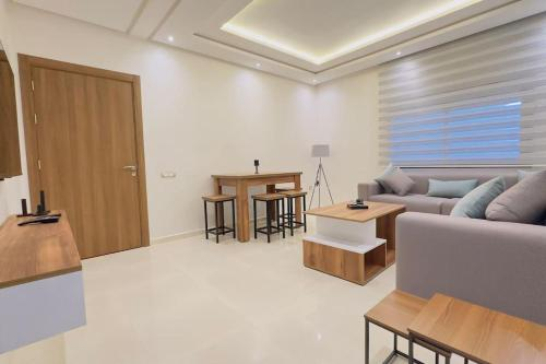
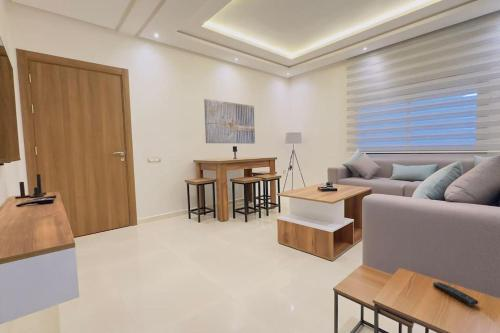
+ remote control (452, 291)
+ wall art (231, 123)
